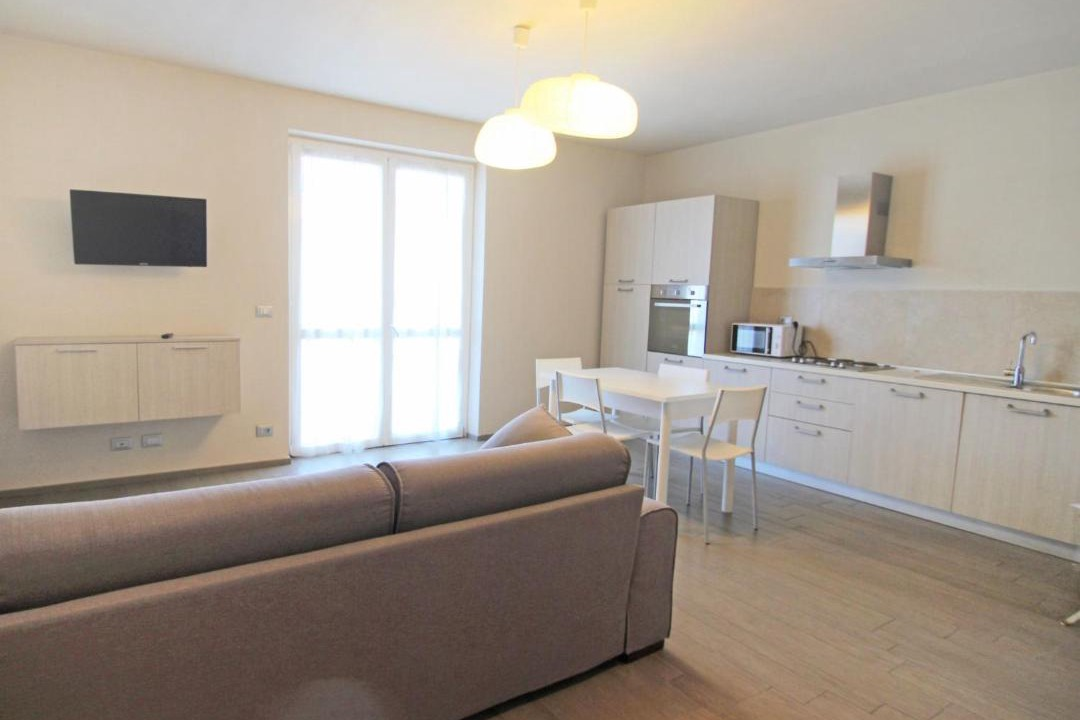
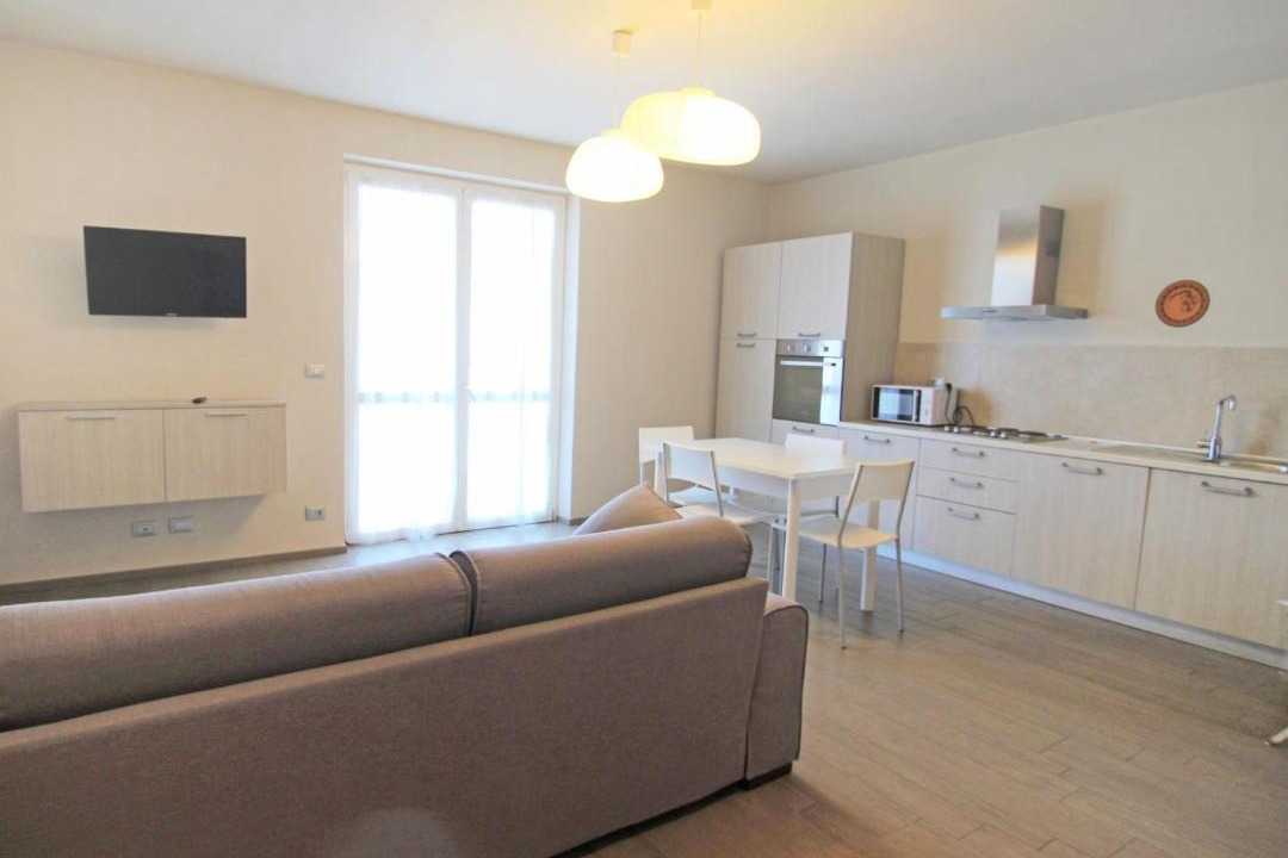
+ decorative plate (1182, 303)
